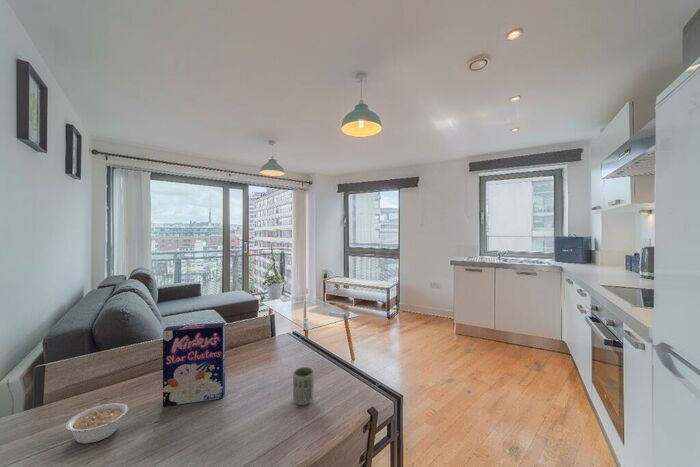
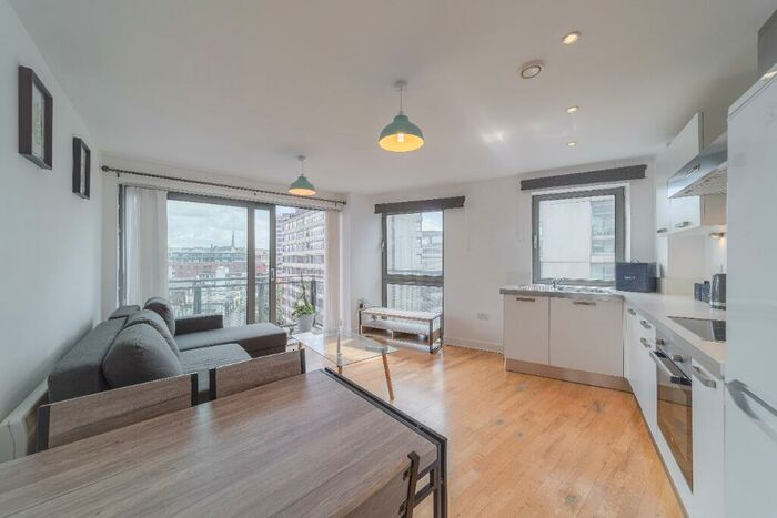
- cup (303, 386)
- legume (100, 422)
- cereal box (195, 362)
